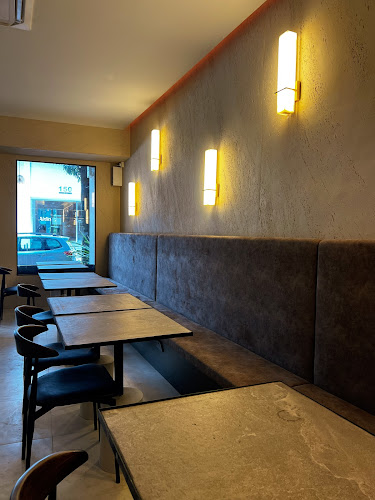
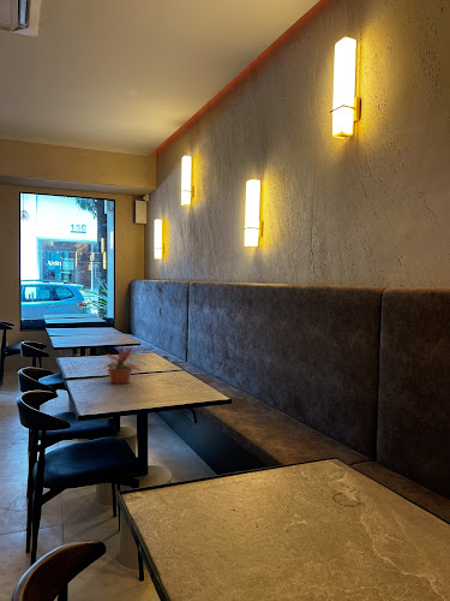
+ potted plant (120, 362)
